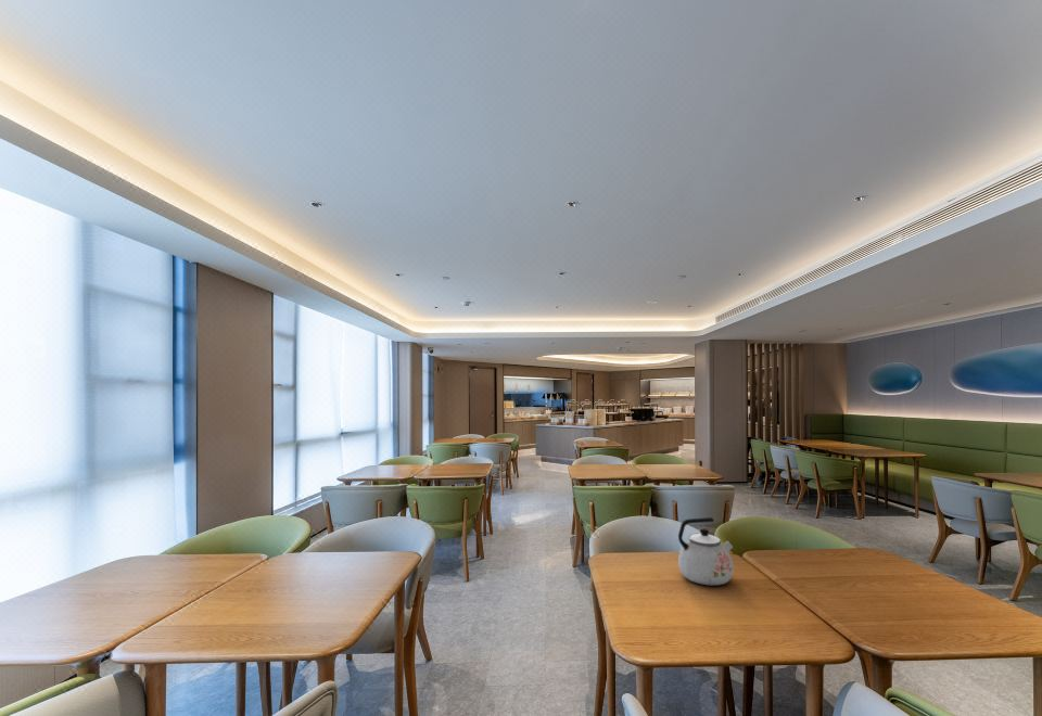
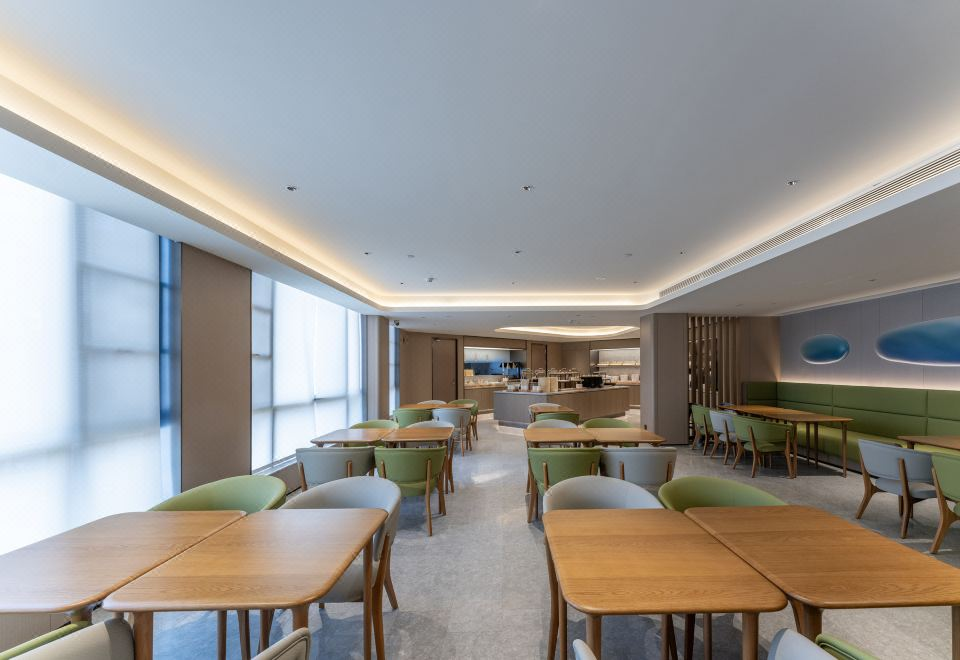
- kettle (704, 548)
